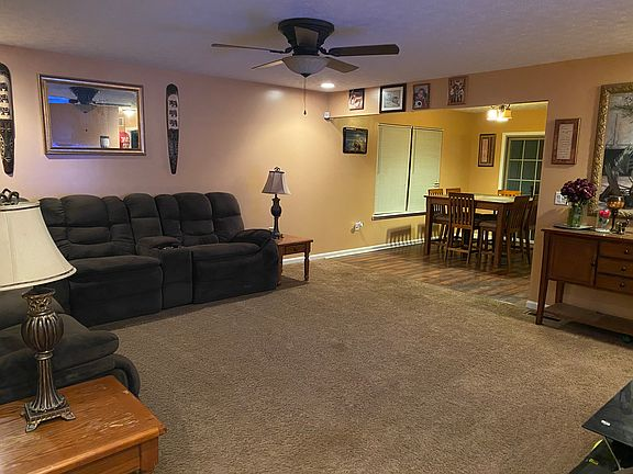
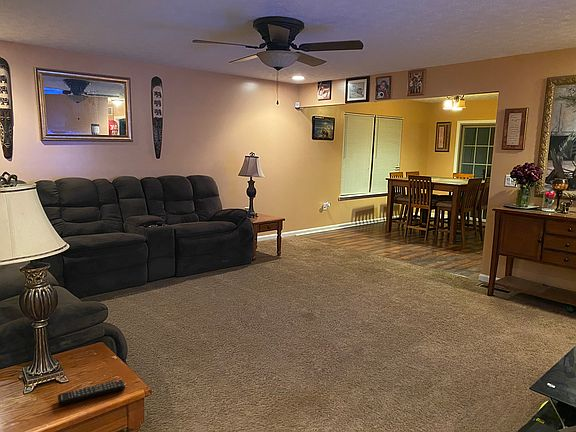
+ remote control (92, 392)
